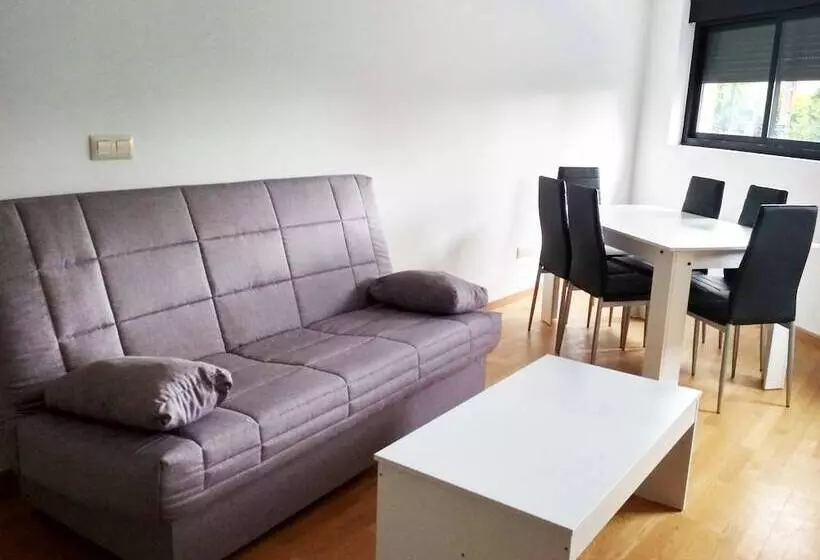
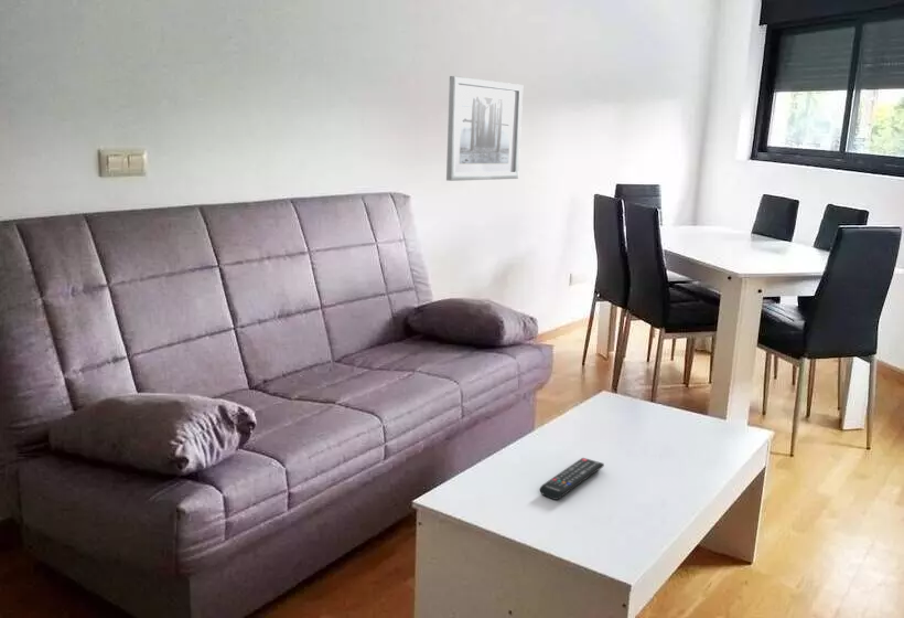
+ remote control (572, 477)
+ wall art (486, 130)
